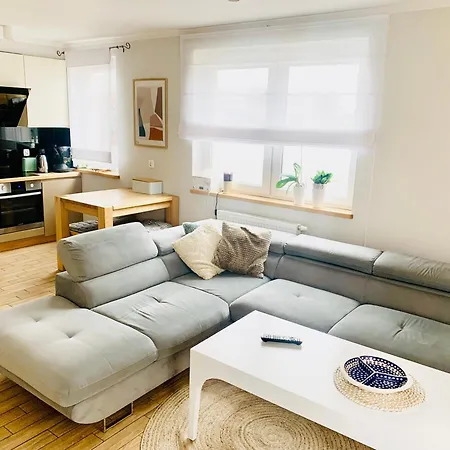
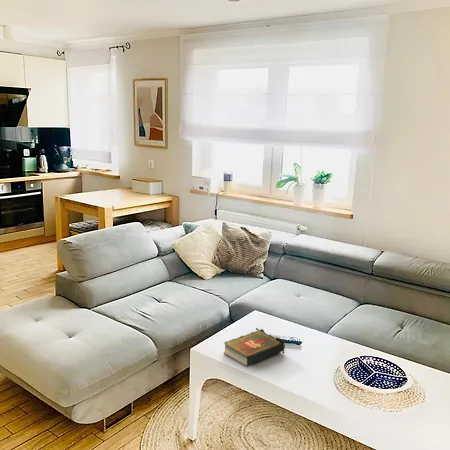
+ book (255, 346)
